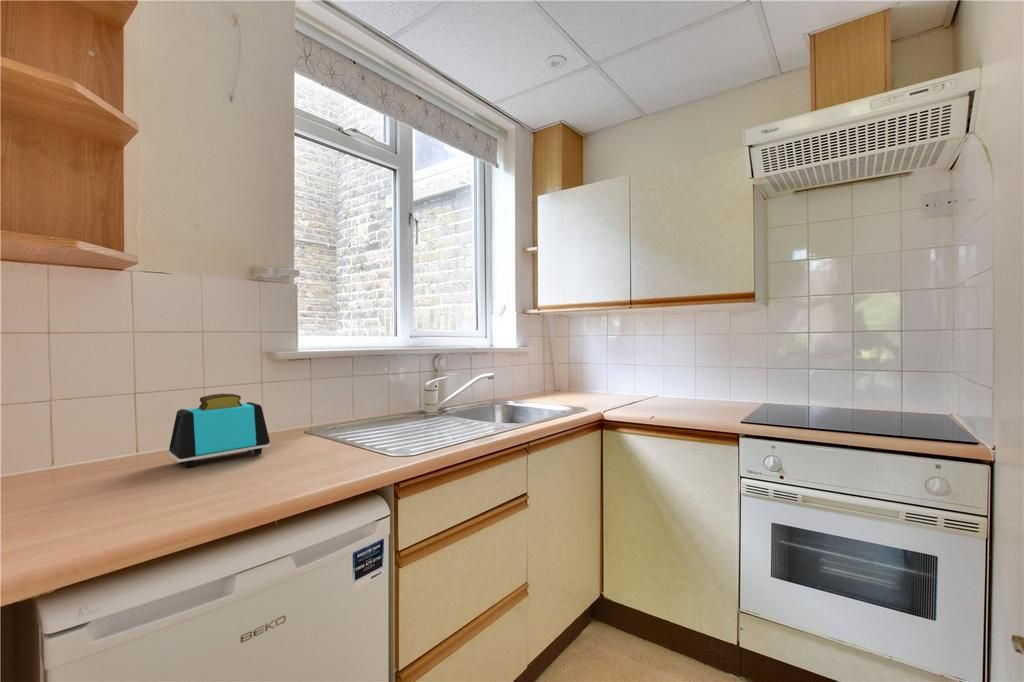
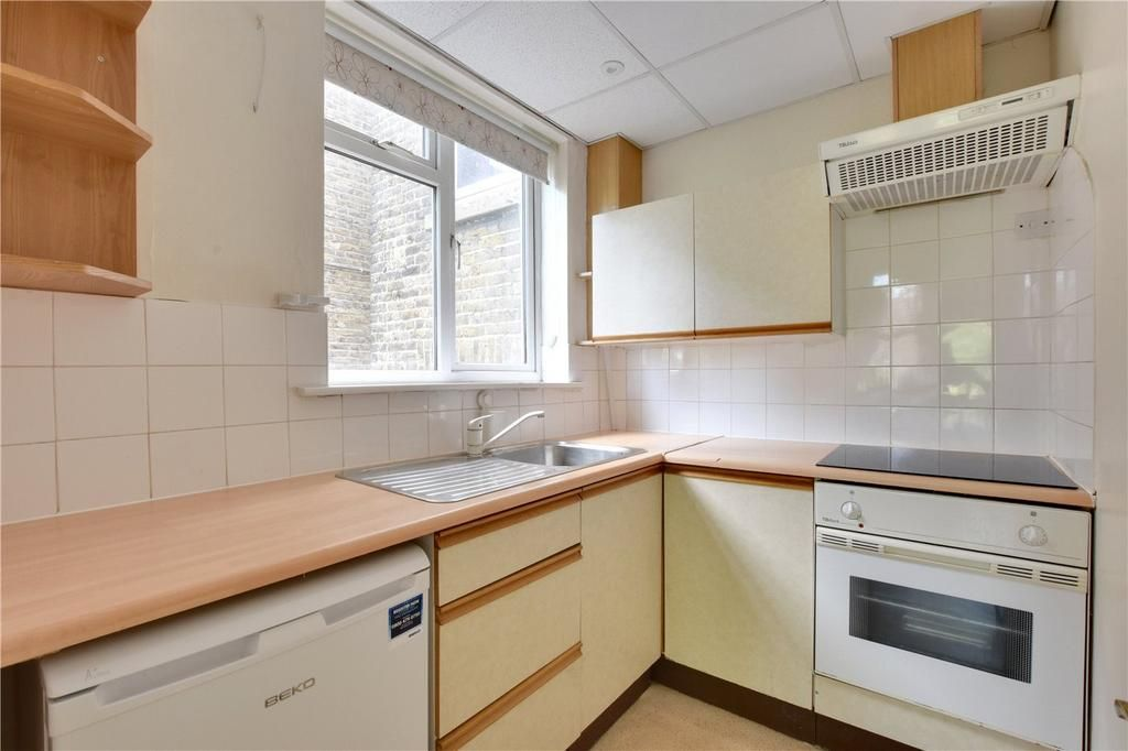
- toaster (220, 426)
